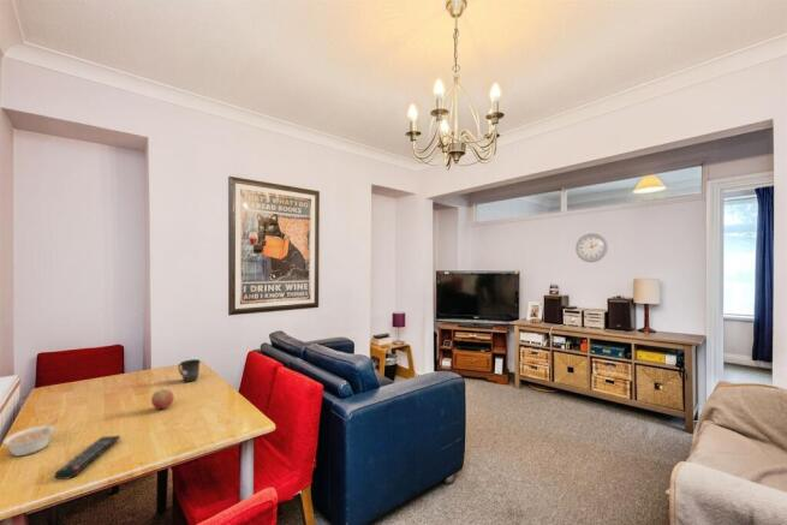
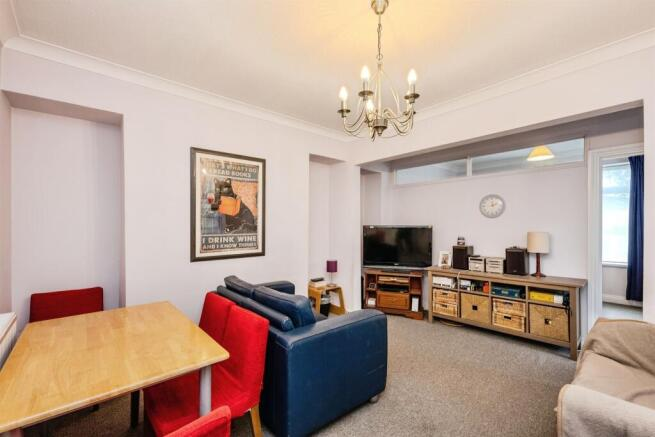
- fruit (162, 399)
- legume (30, 439)
- mug (187, 370)
- remote control (90, 454)
